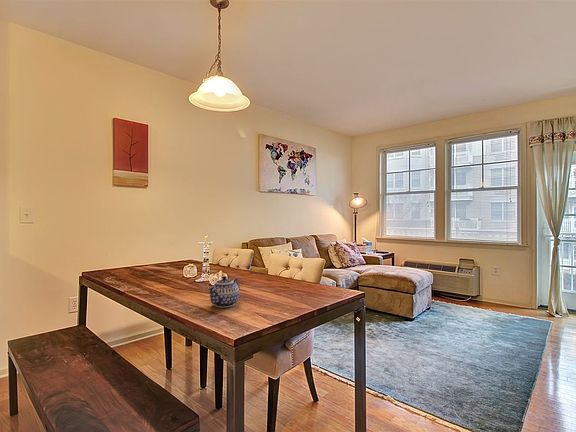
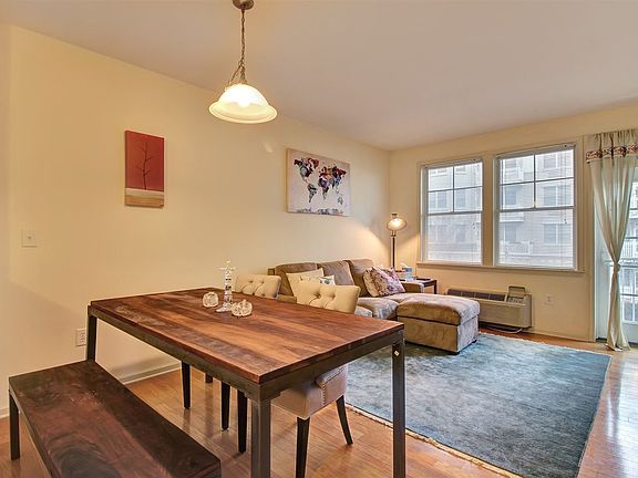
- teapot (224, 290)
